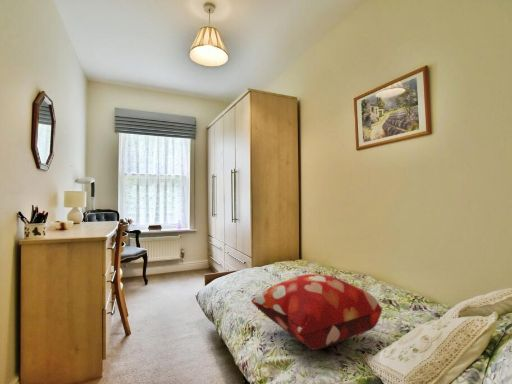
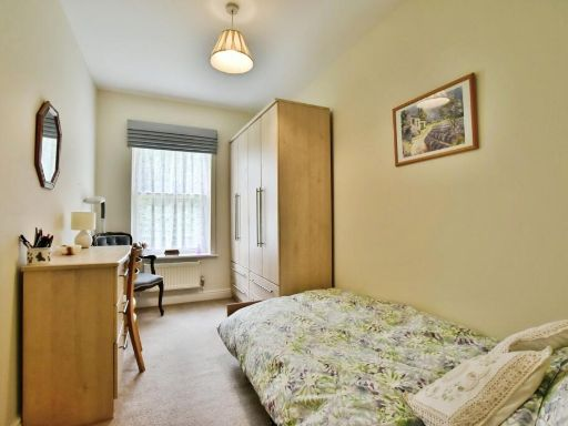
- decorative pillow (314, 305)
